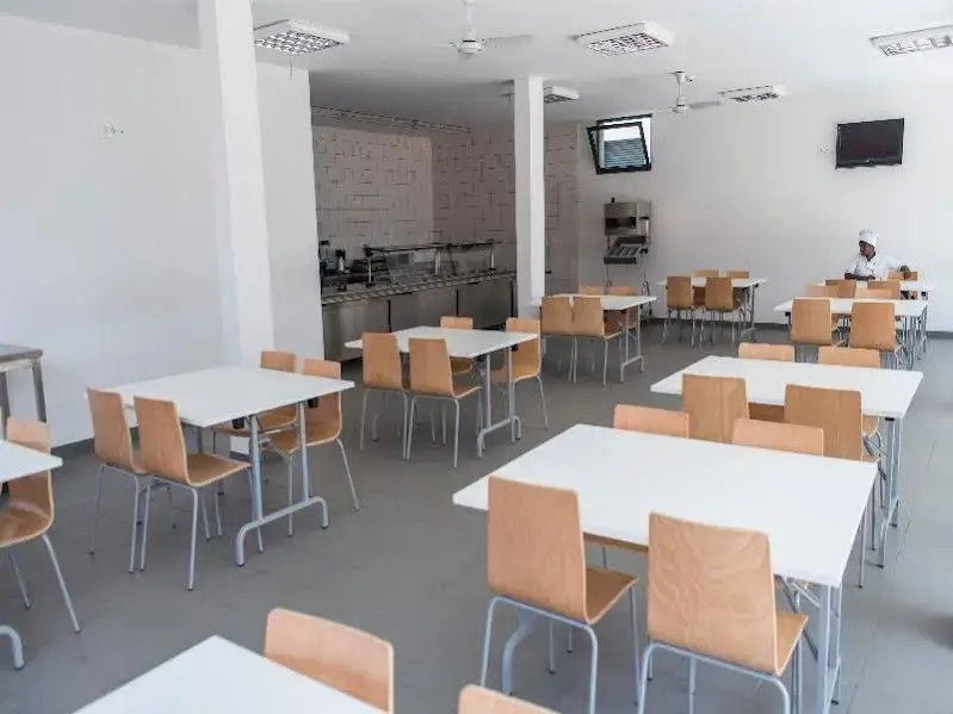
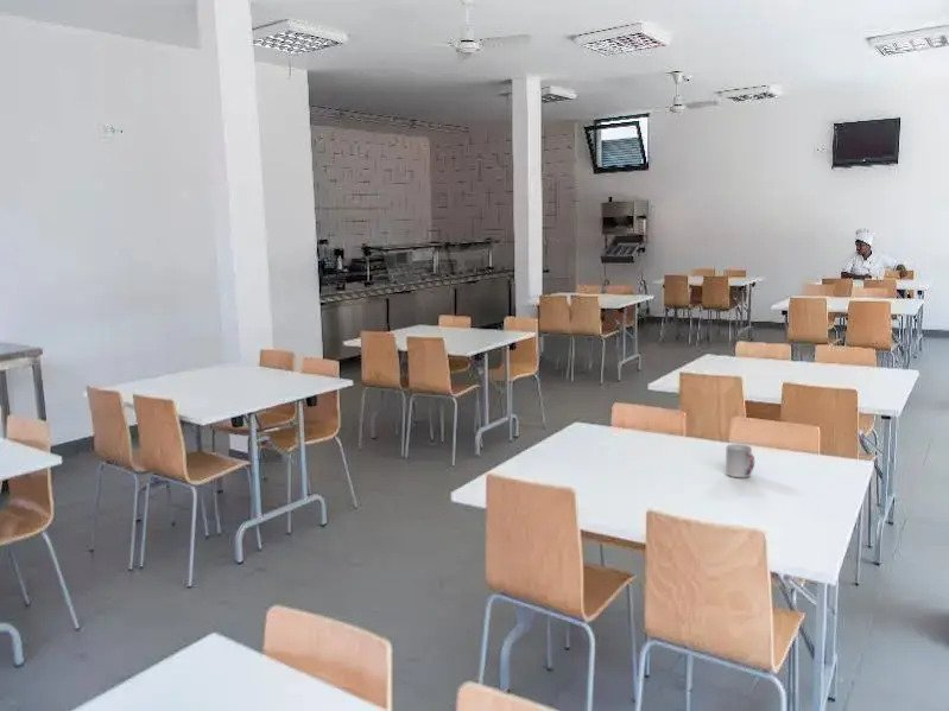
+ cup (741, 462)
